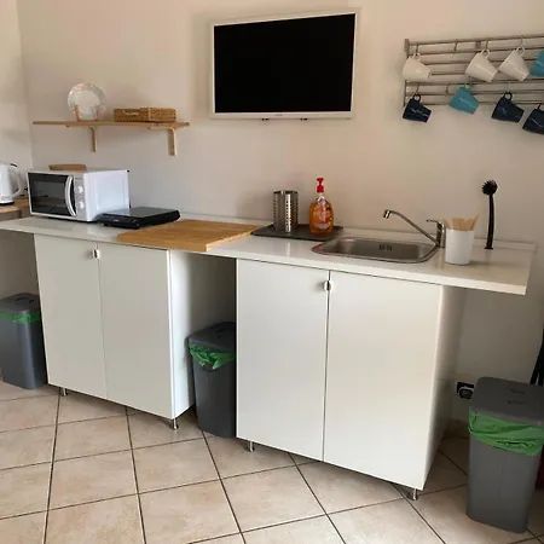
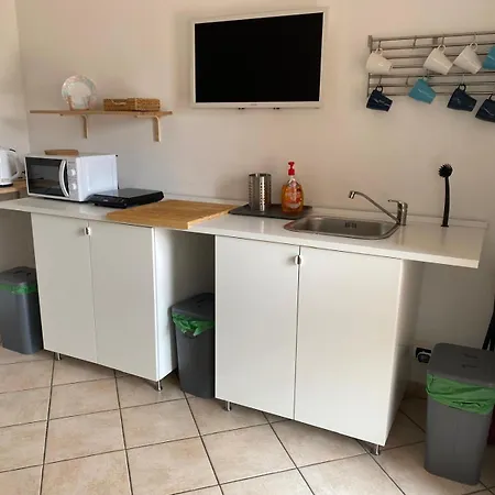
- utensil holder (459, 238)
